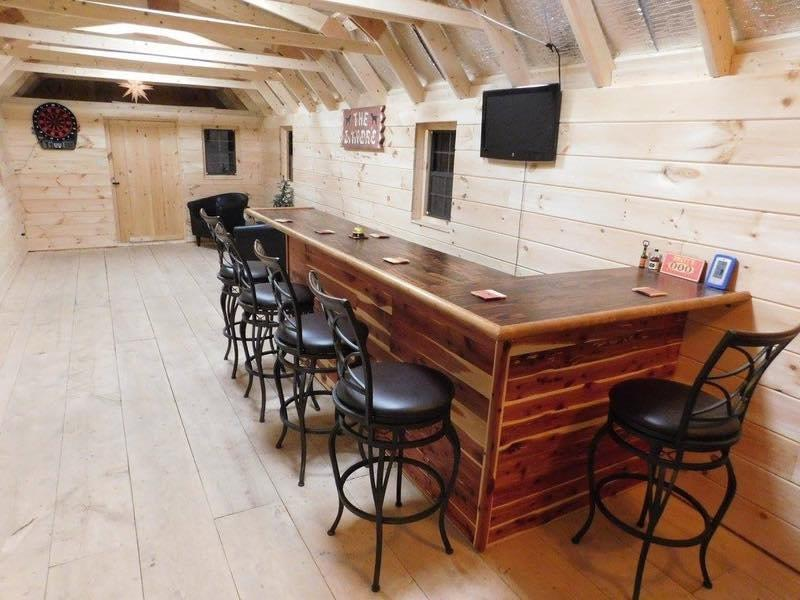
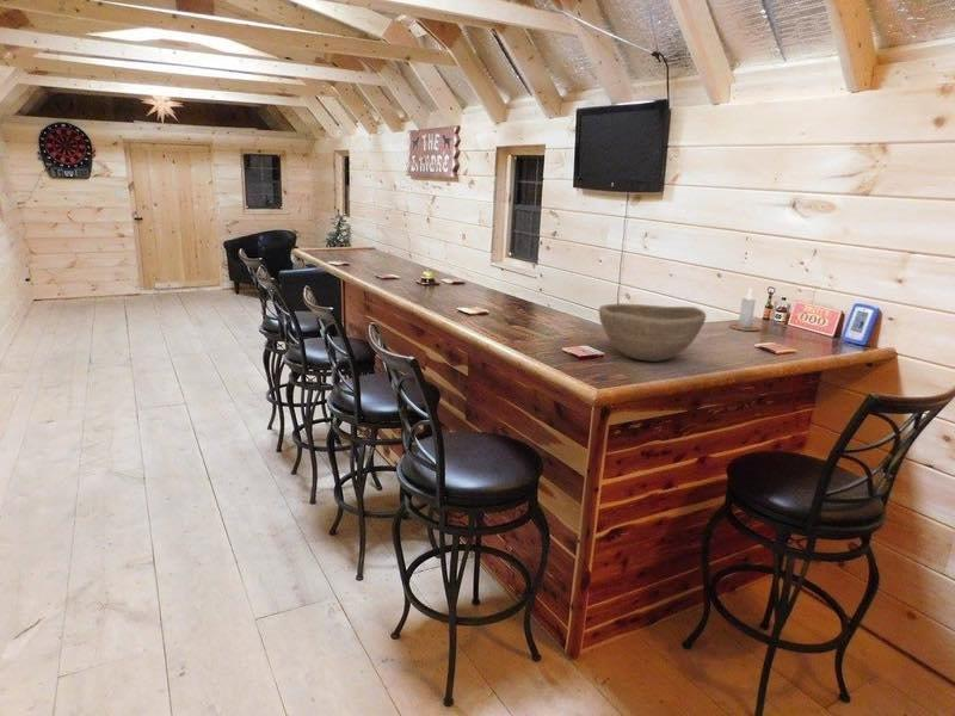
+ candle (747, 307)
+ bowl (648, 332)
